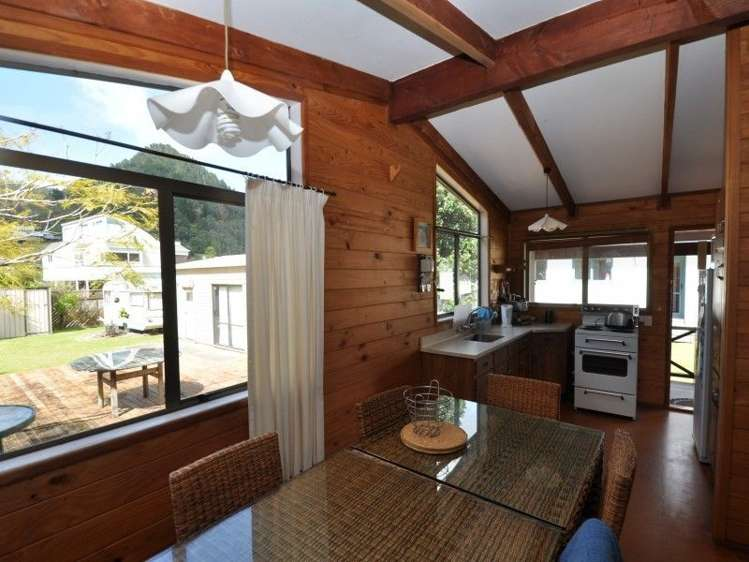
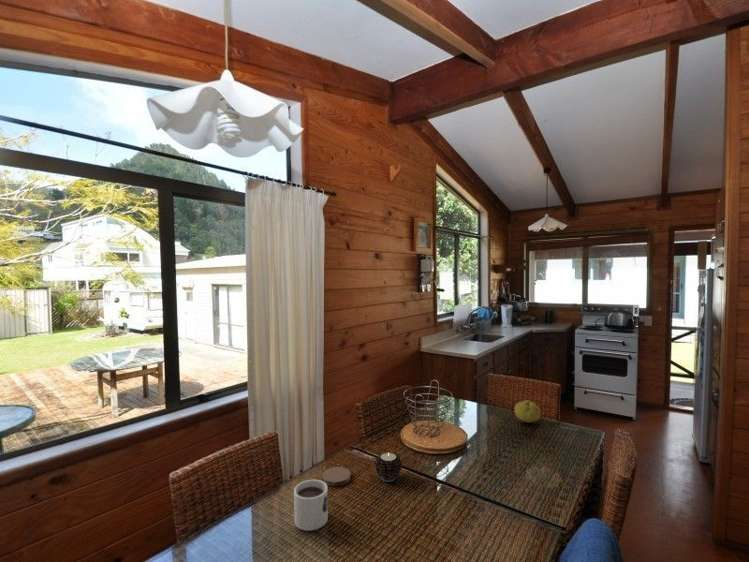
+ coaster (336, 476)
+ candle (388, 464)
+ mug (309, 502)
+ fruit (527, 411)
